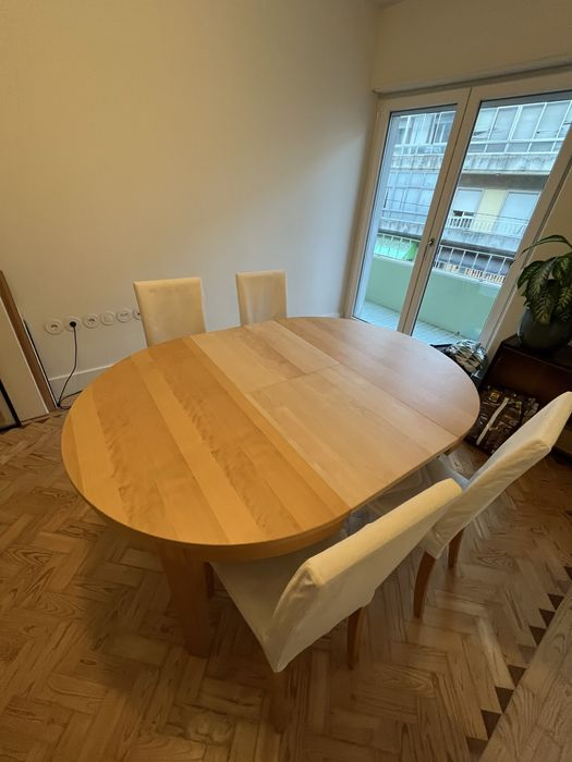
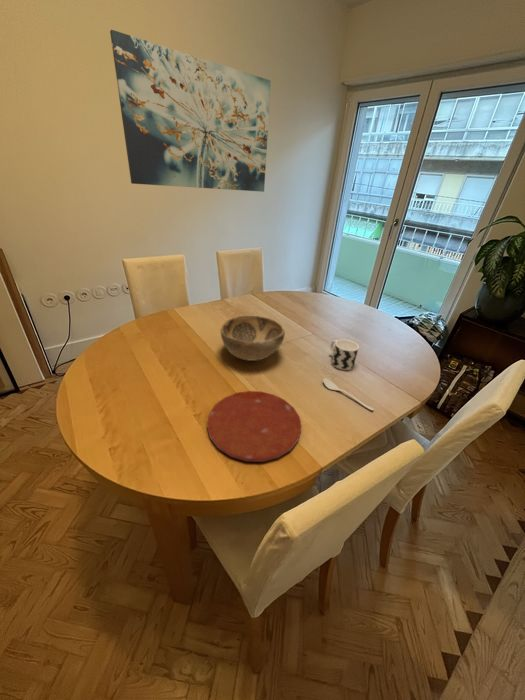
+ plate (254, 421)
+ spoon (347, 393)
+ wall art (204, 129)
+ cup (341, 352)
+ decorative bowl (252, 341)
